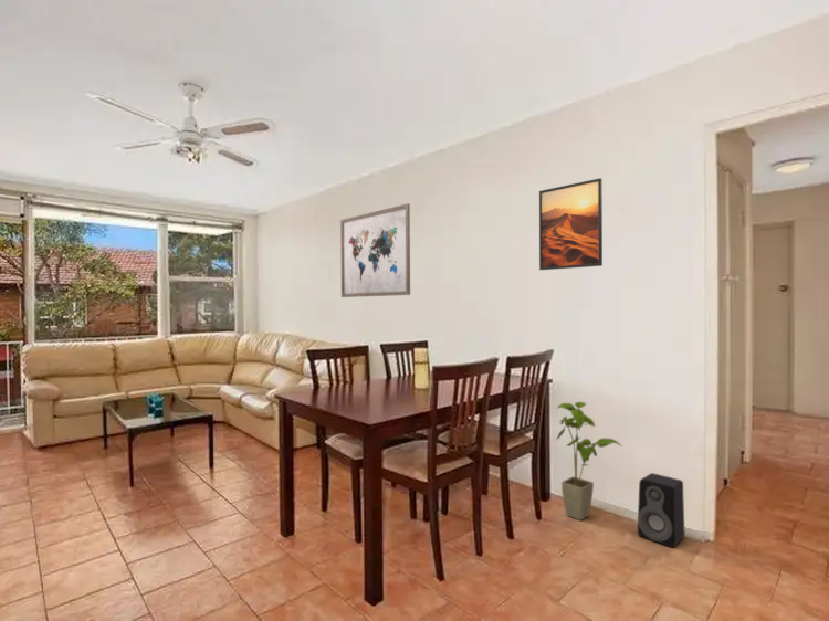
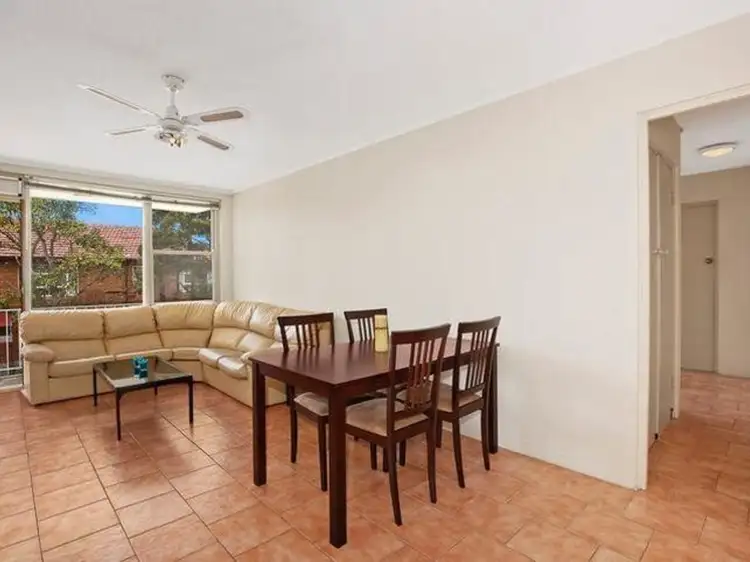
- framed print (568, 227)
- house plant (583, 461)
- wall art (372, 254)
- speaker (660, 508)
